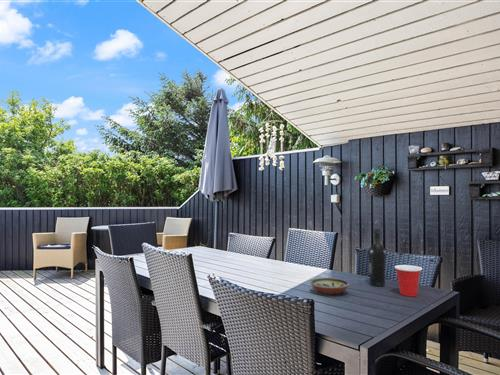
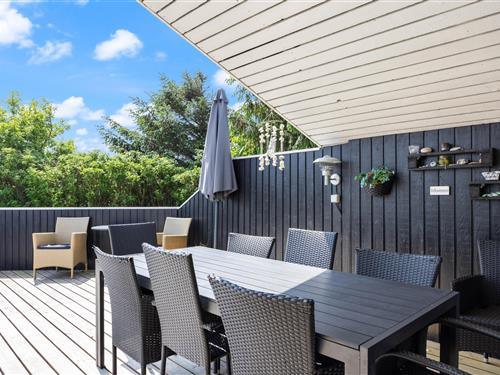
- wine bottle (377, 256)
- decorative bowl (329, 287)
- cup (408, 280)
